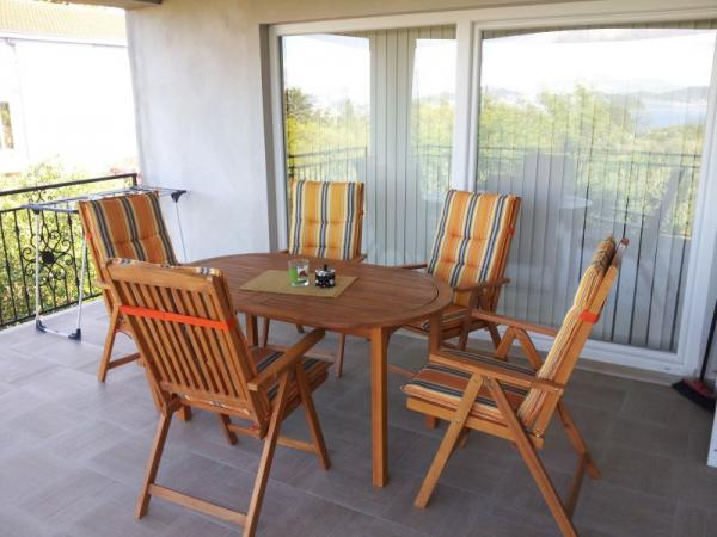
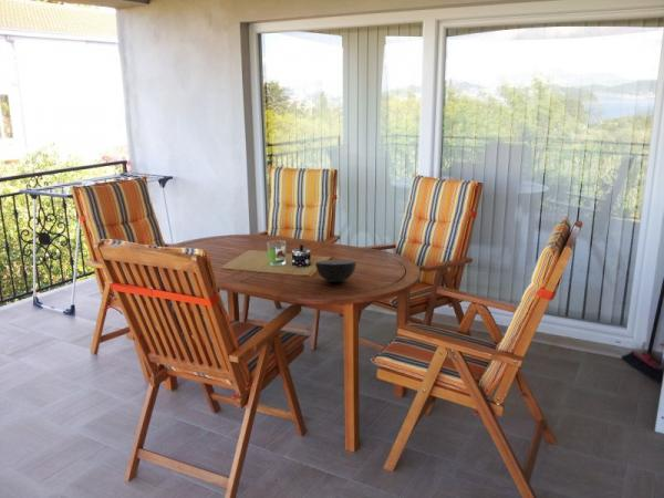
+ bowl (335, 270)
